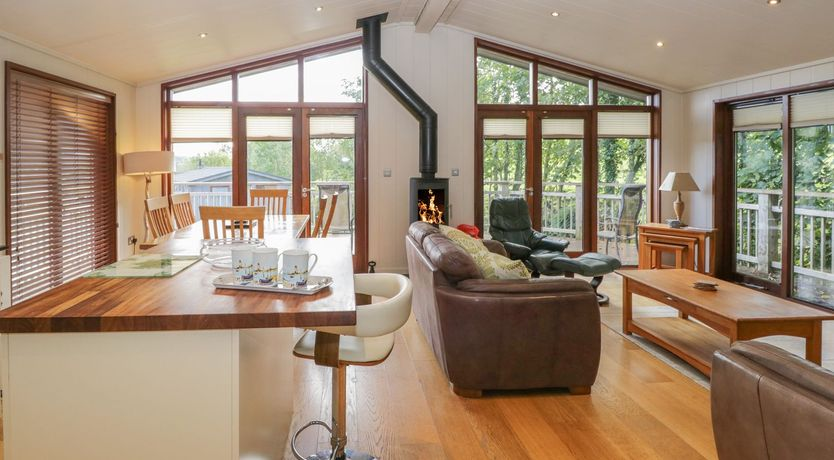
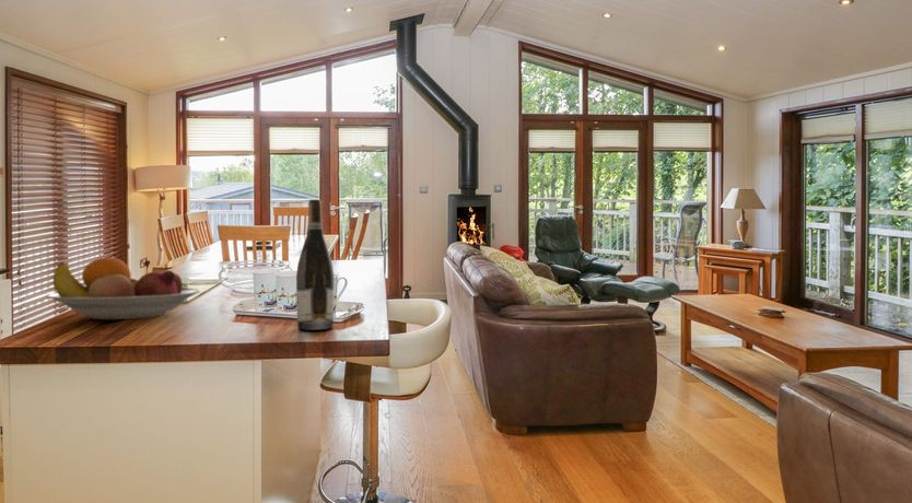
+ fruit bowl (127, 286)
+ wine bottle (315, 264)
